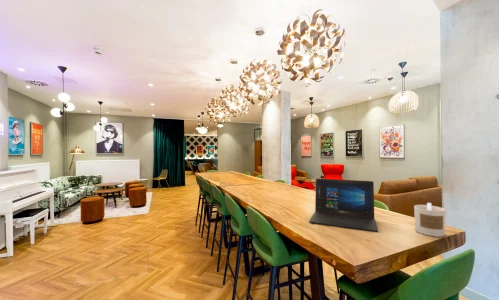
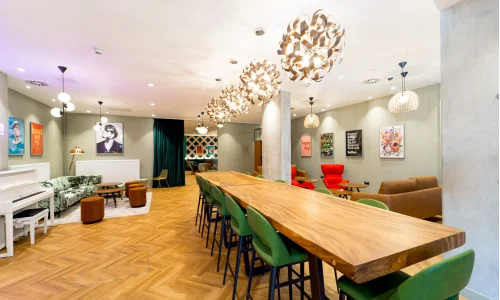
- candle (429, 217)
- laptop (342, 201)
